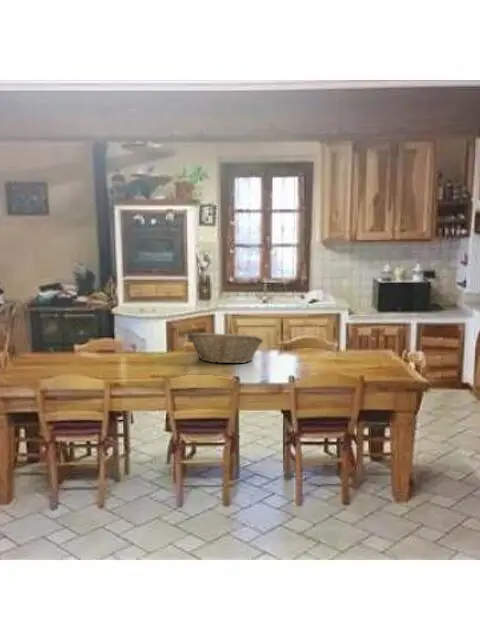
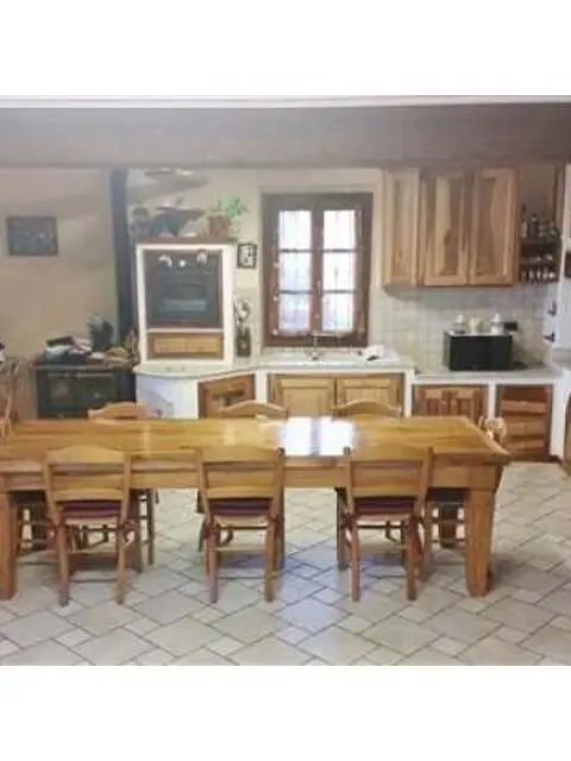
- fruit basket (225, 344)
